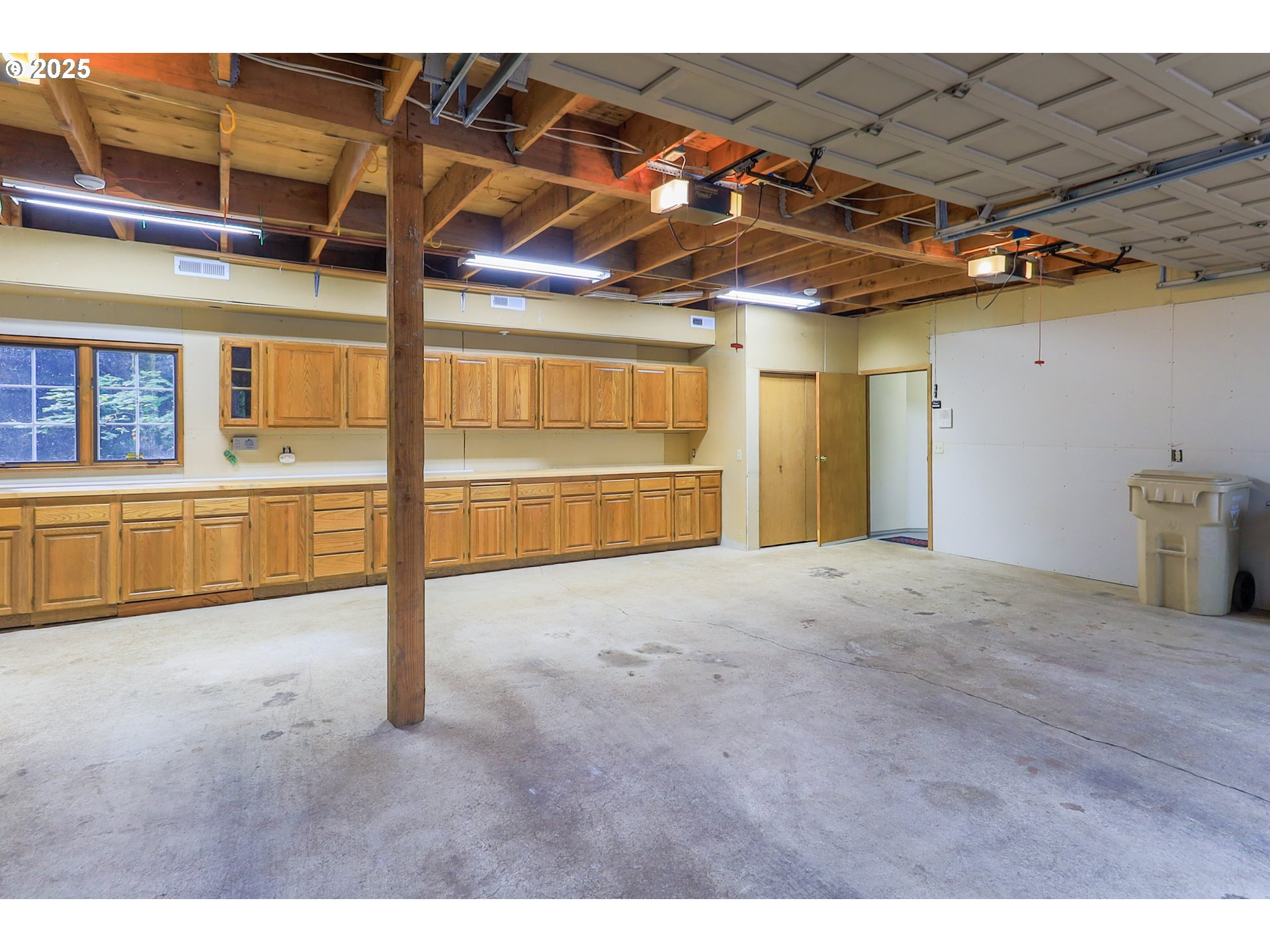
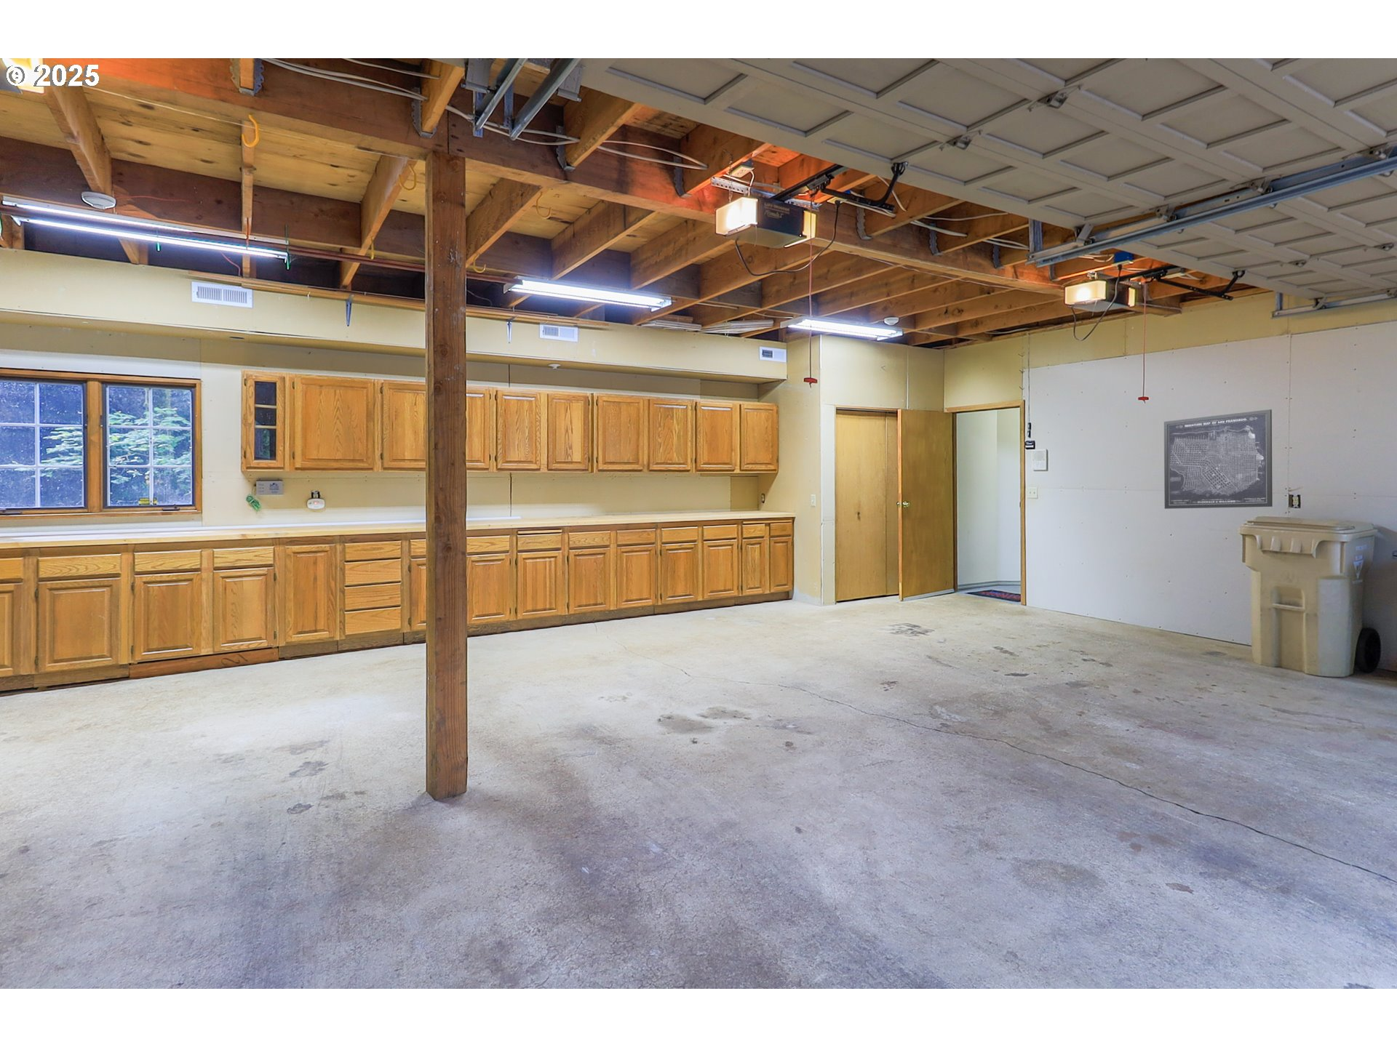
+ wall art (1216, 462)
